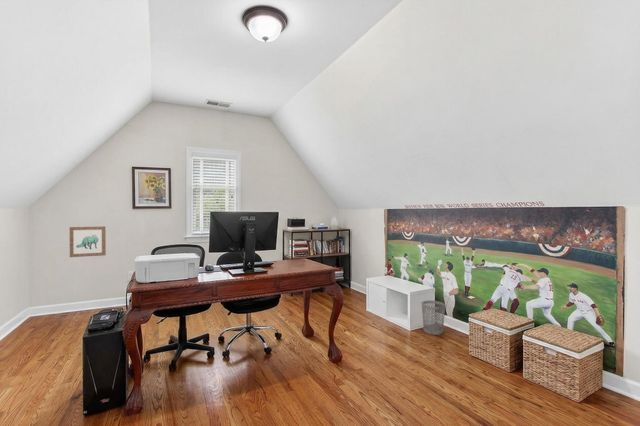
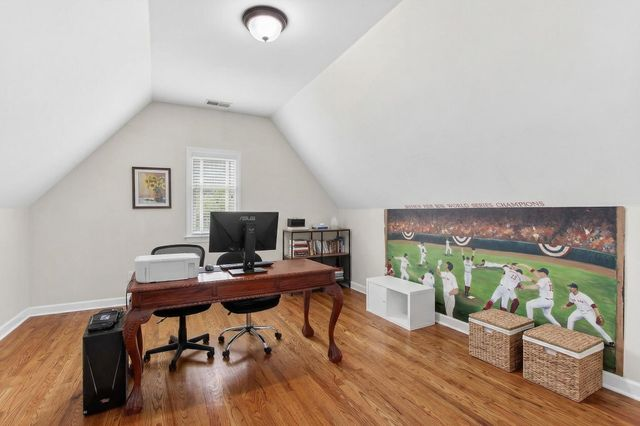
- wastebasket (432, 317)
- wall art (87, 241)
